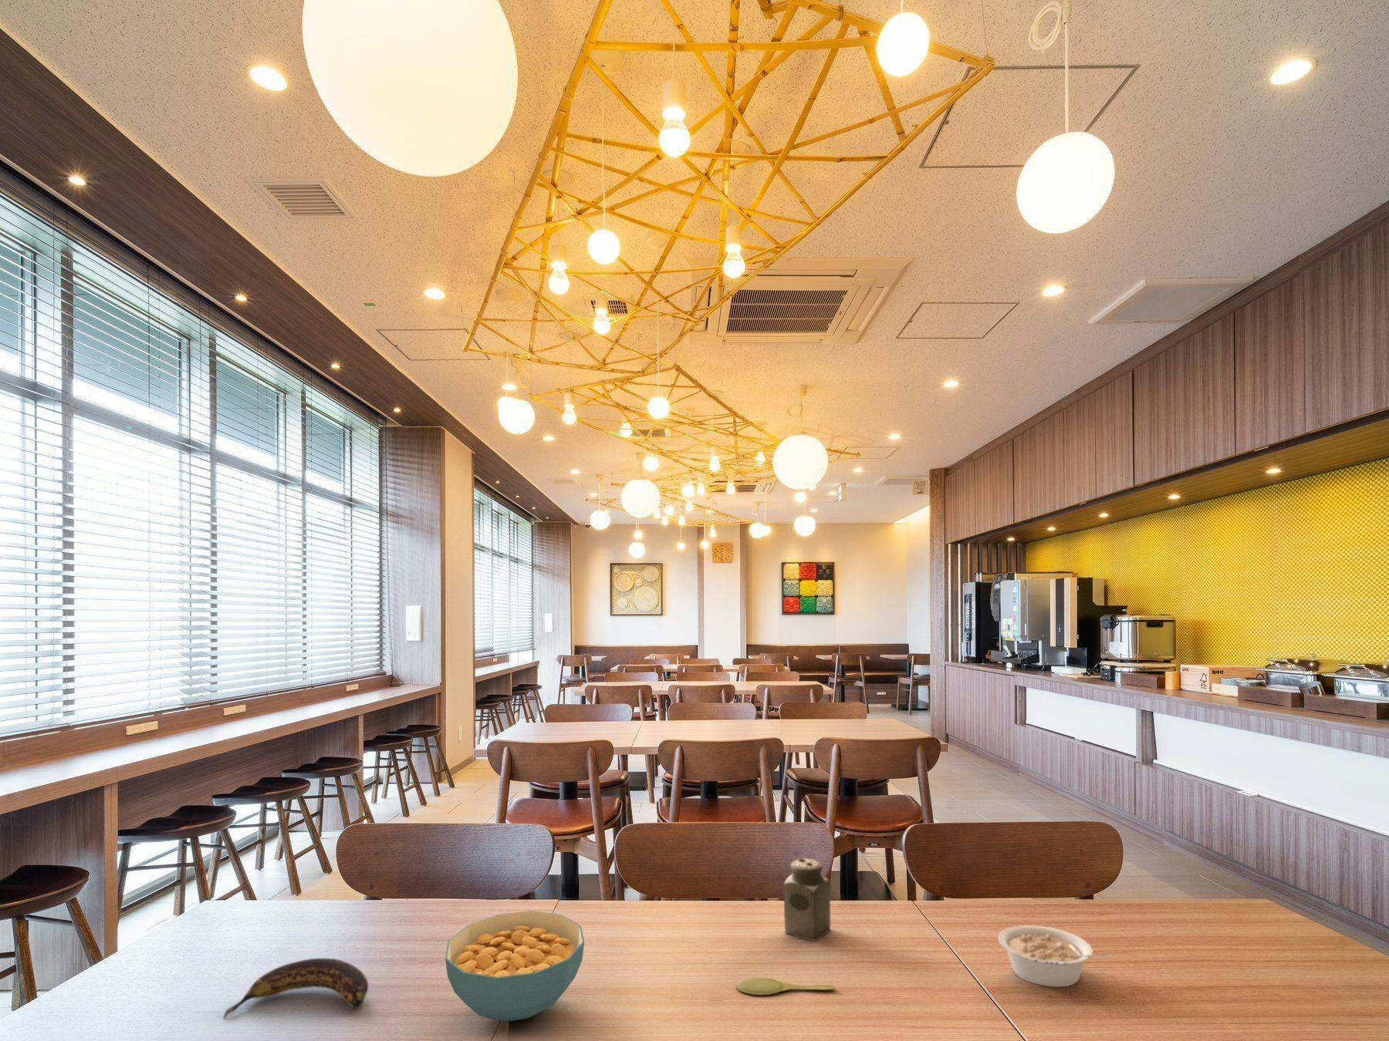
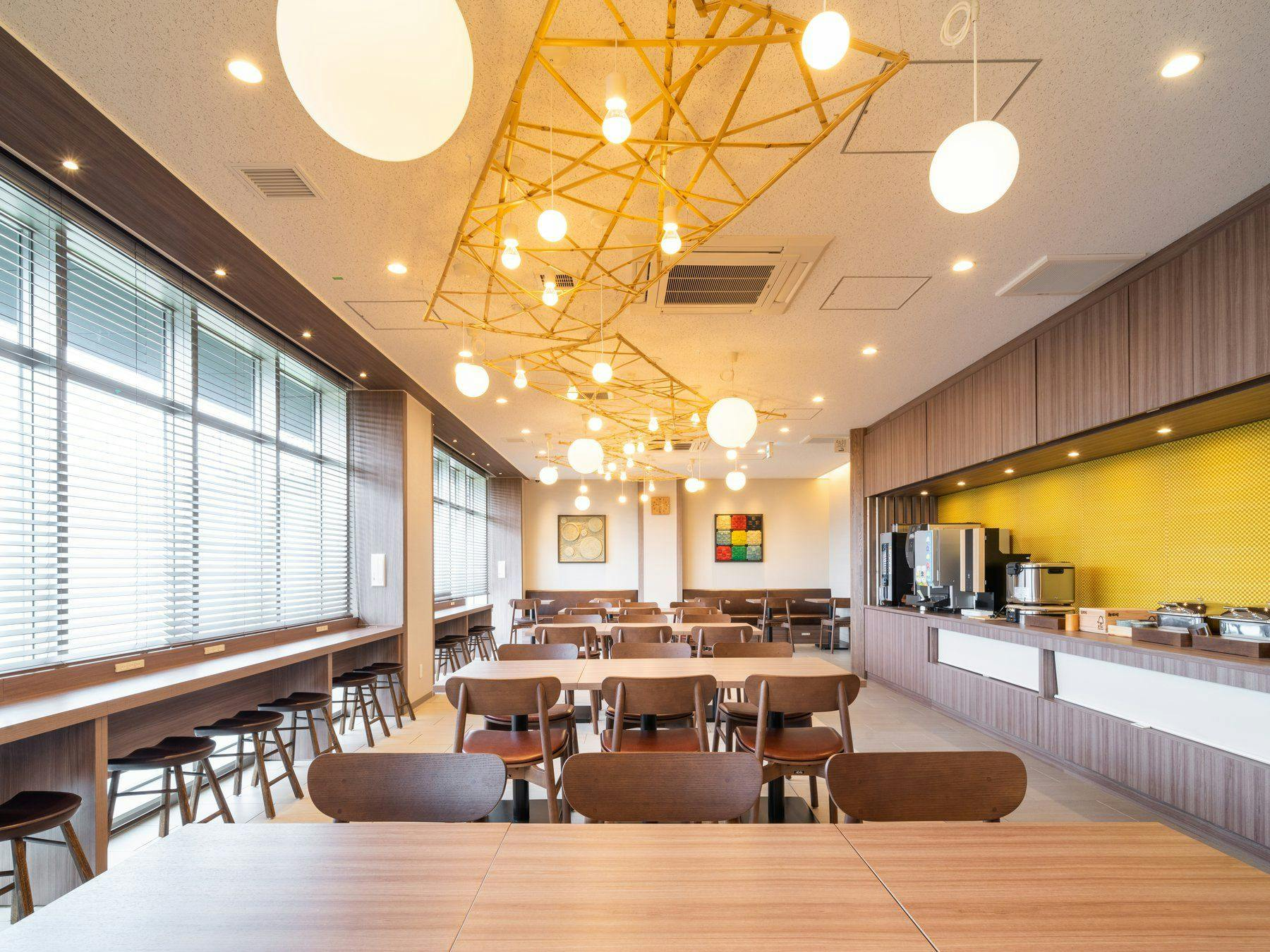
- banana (307, 984)
- spoon (785, 985)
- salt shaker (806, 896)
- legume (1048, 956)
- cereal bowl (515, 975)
